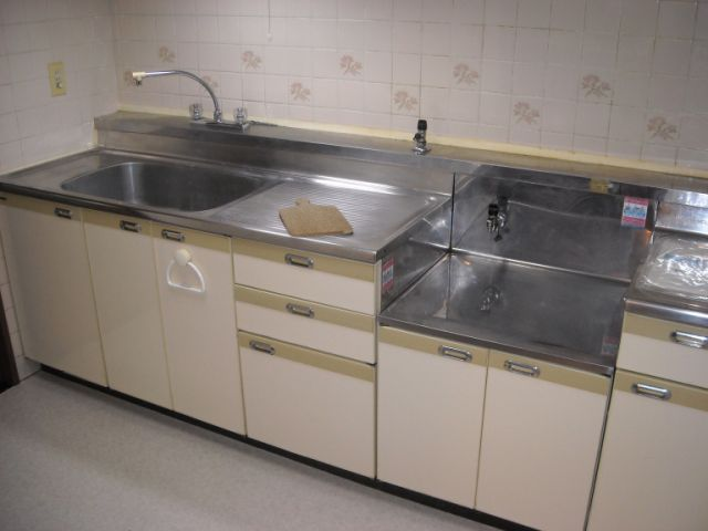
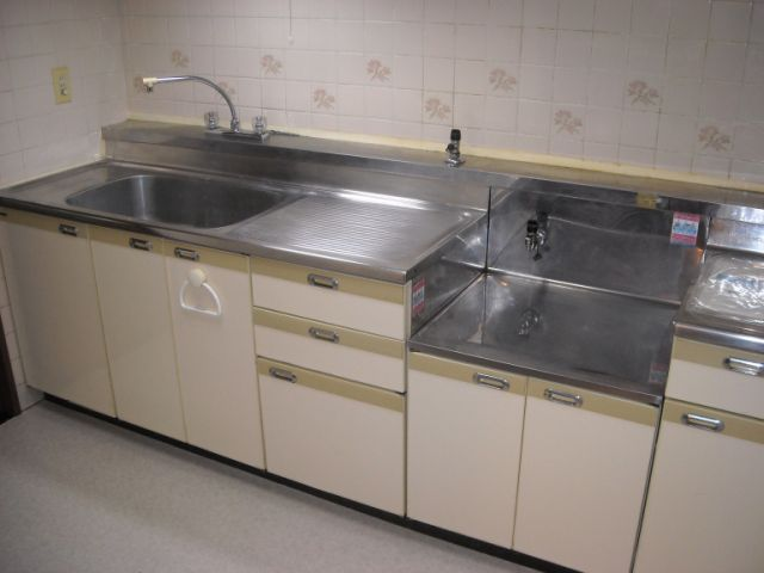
- chopping board (311, 215)
